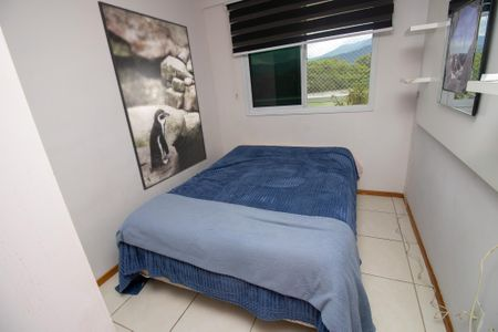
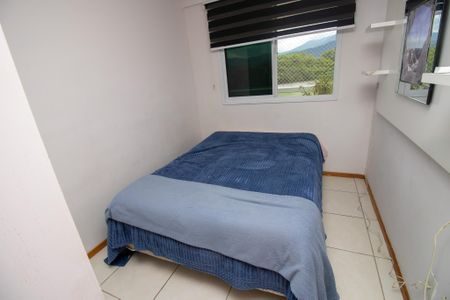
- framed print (166, 101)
